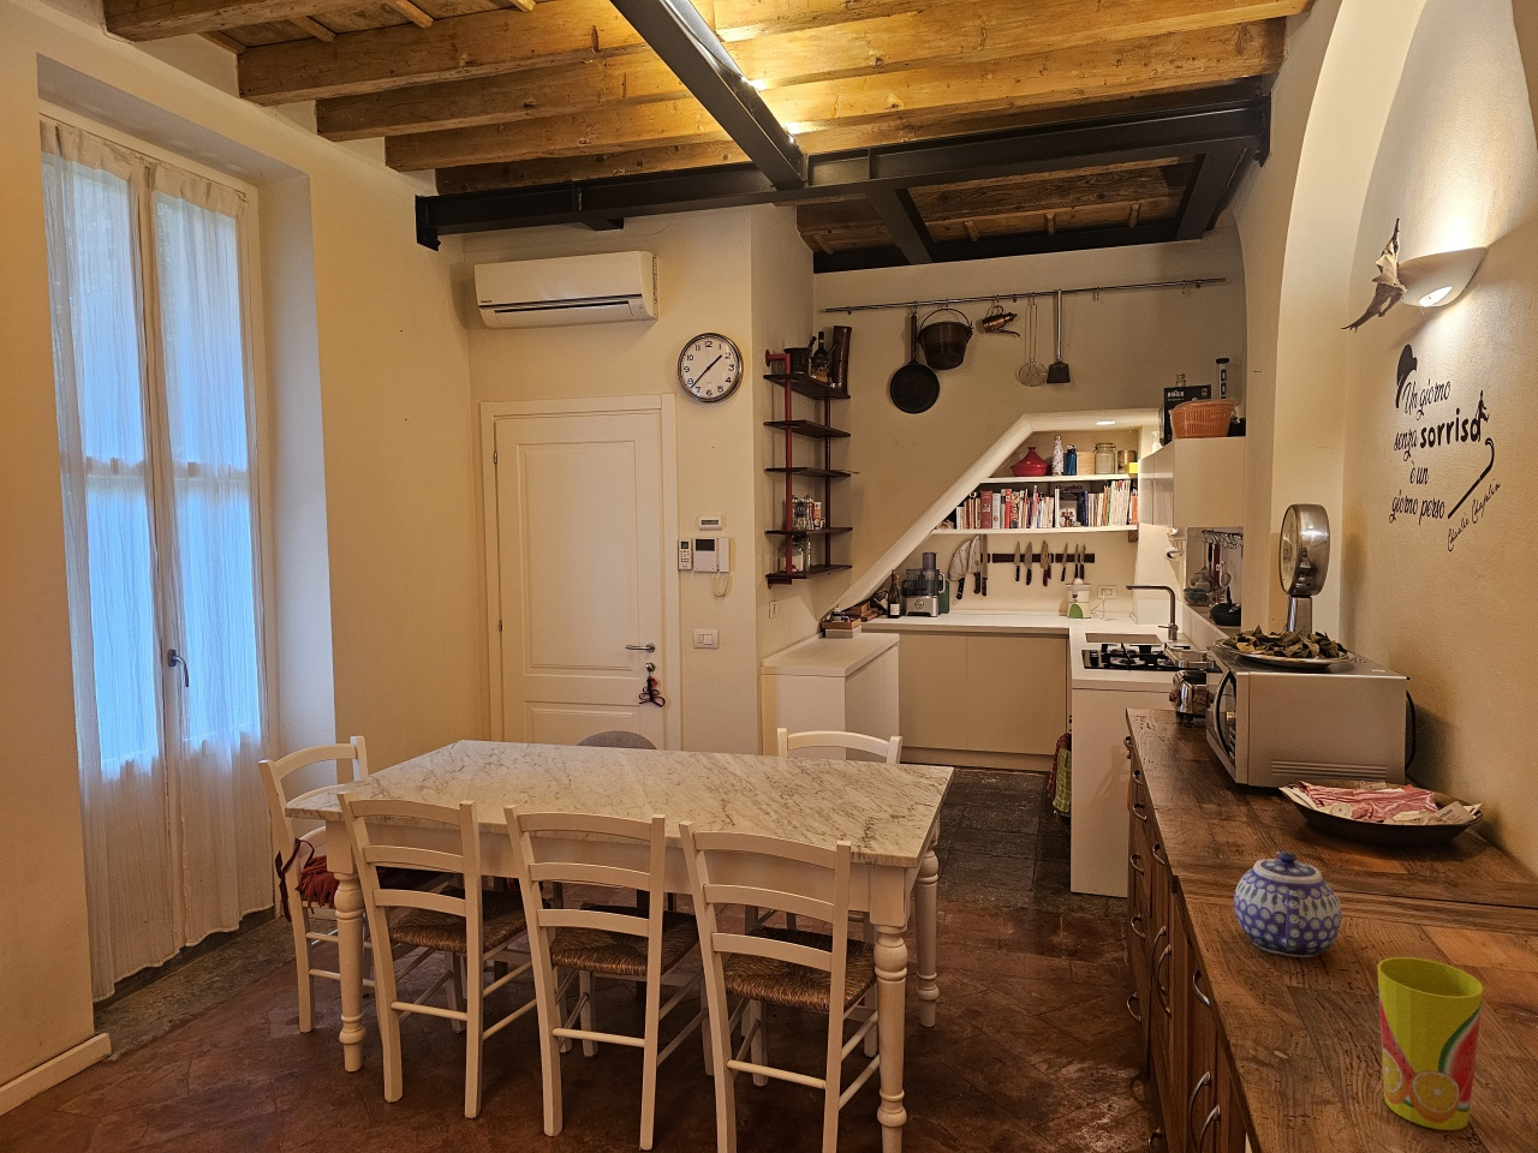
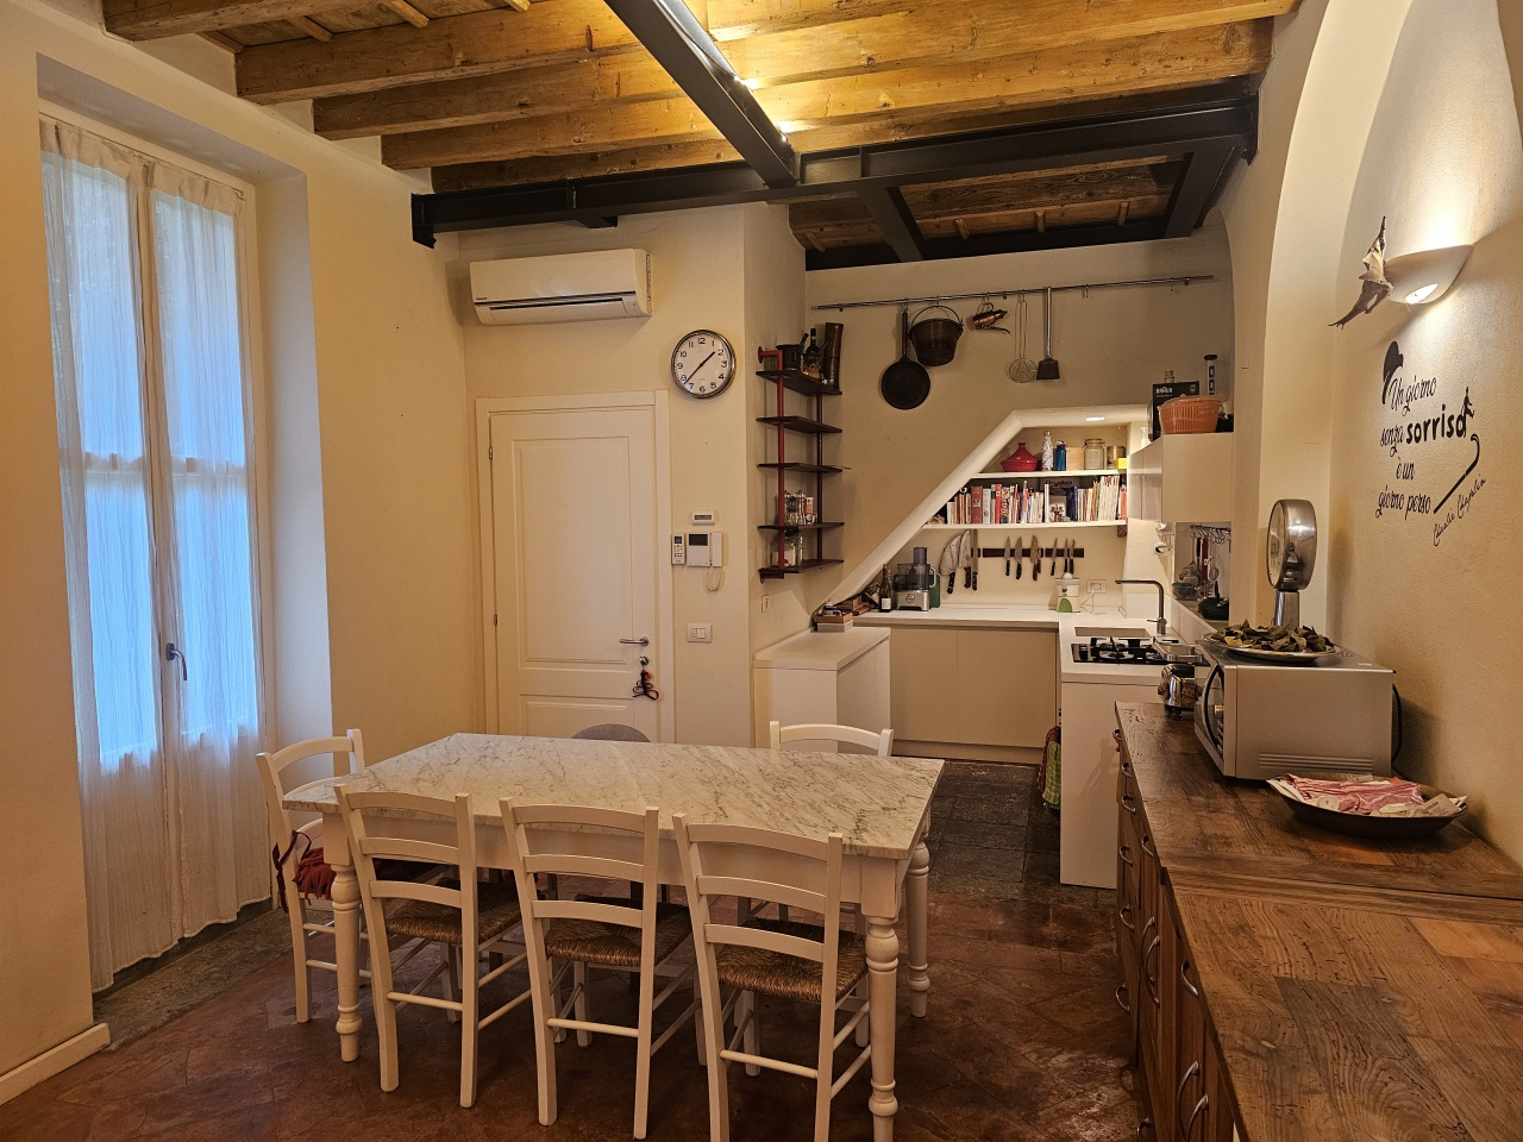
- teapot (1287, 899)
- cup (1427, 1043)
